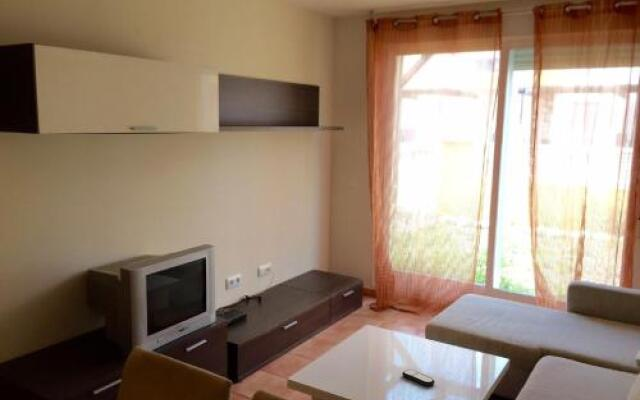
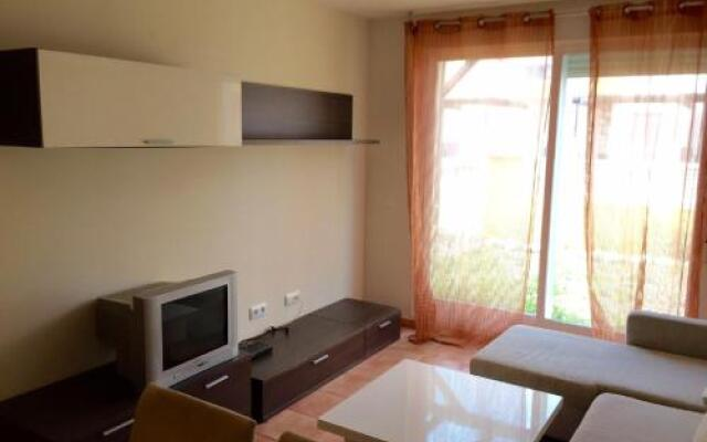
- remote control (418, 377)
